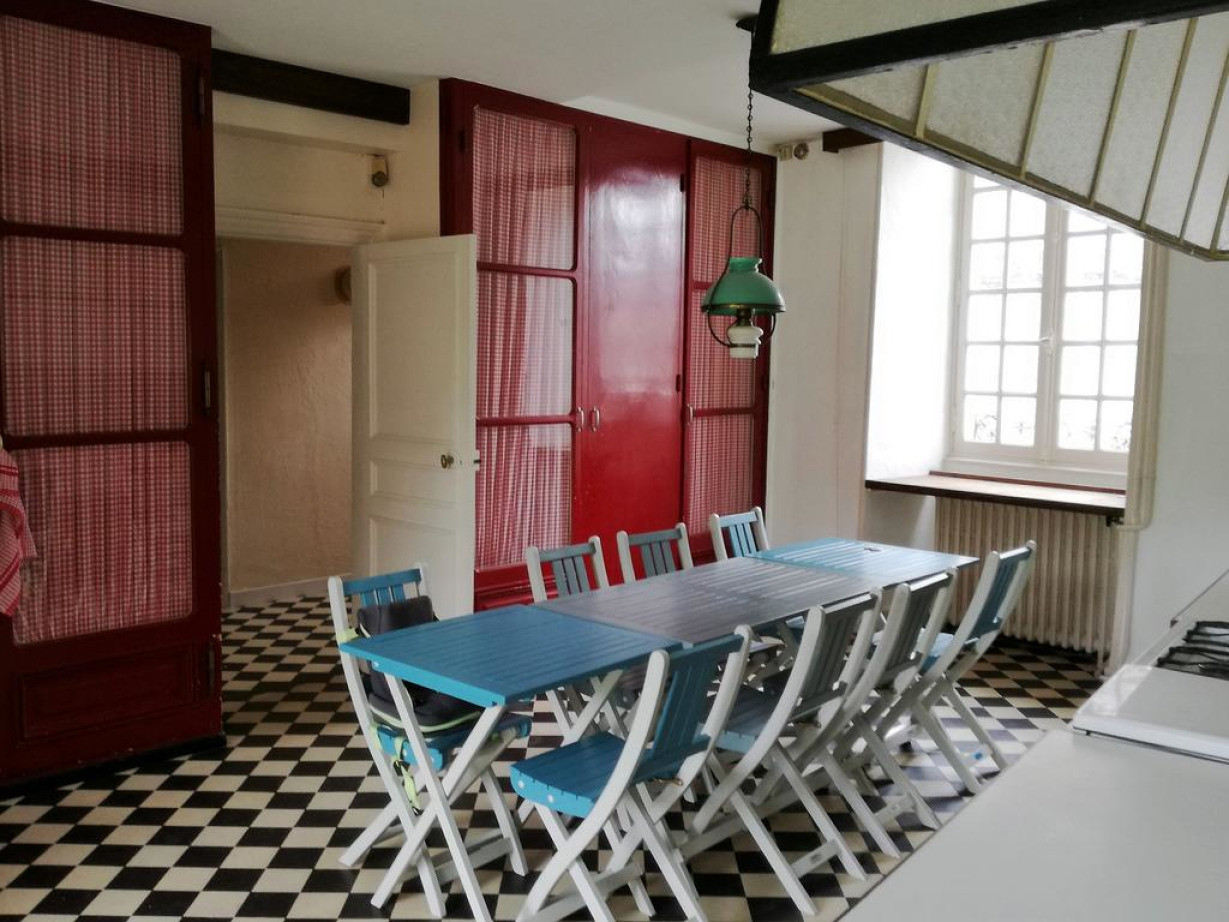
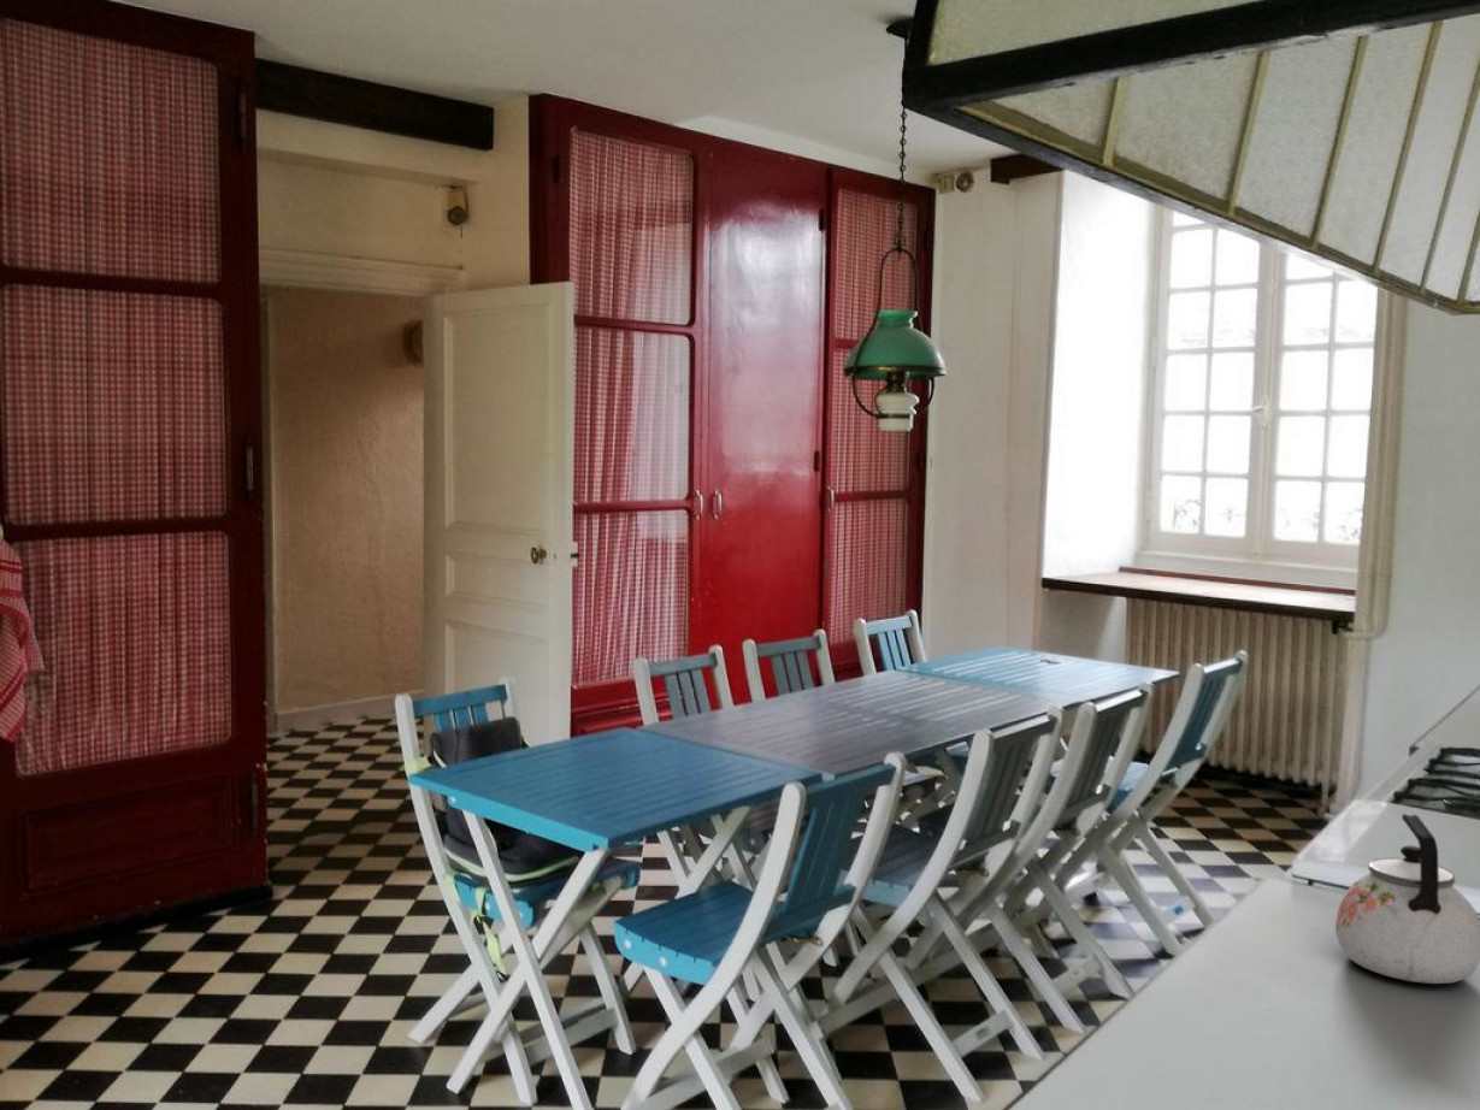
+ kettle (1409, 892)
